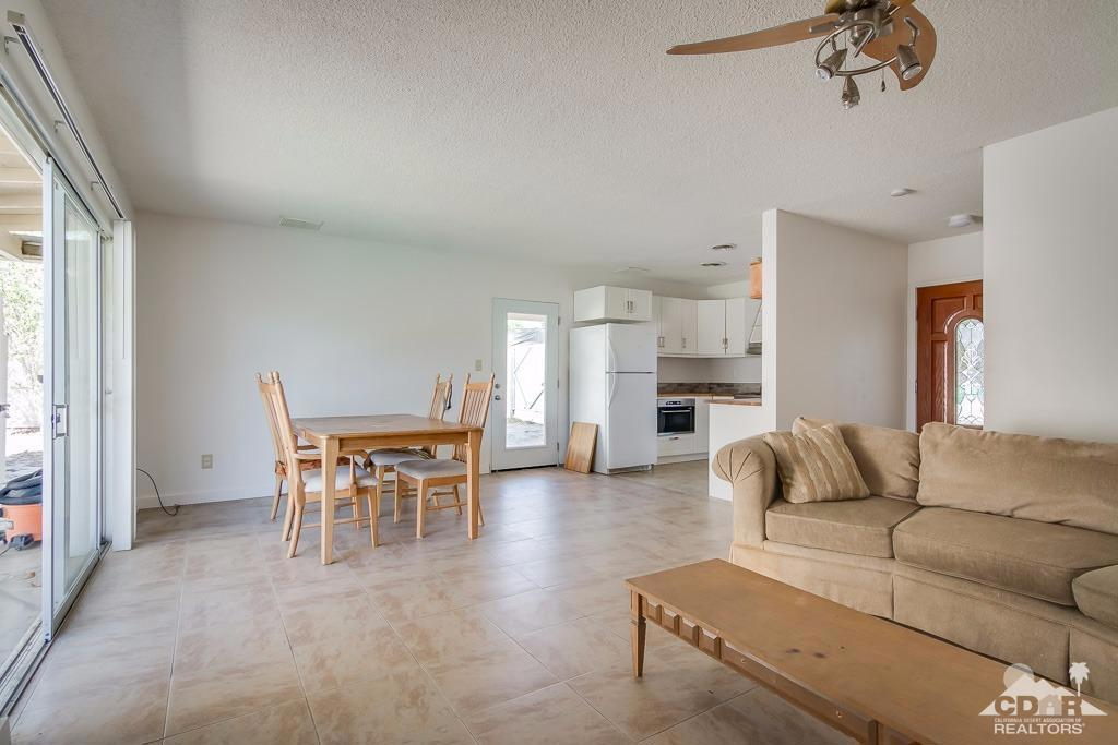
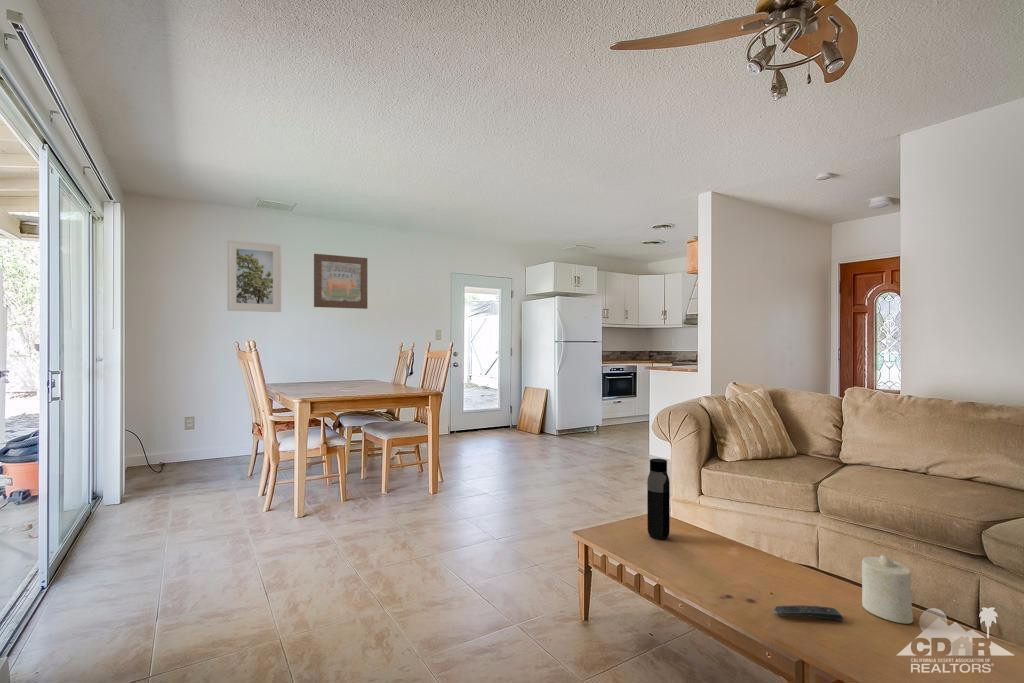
+ candle (887, 583)
+ remote control (806, 612)
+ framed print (254, 276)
+ water bottle (658, 498)
+ wall art (341, 282)
